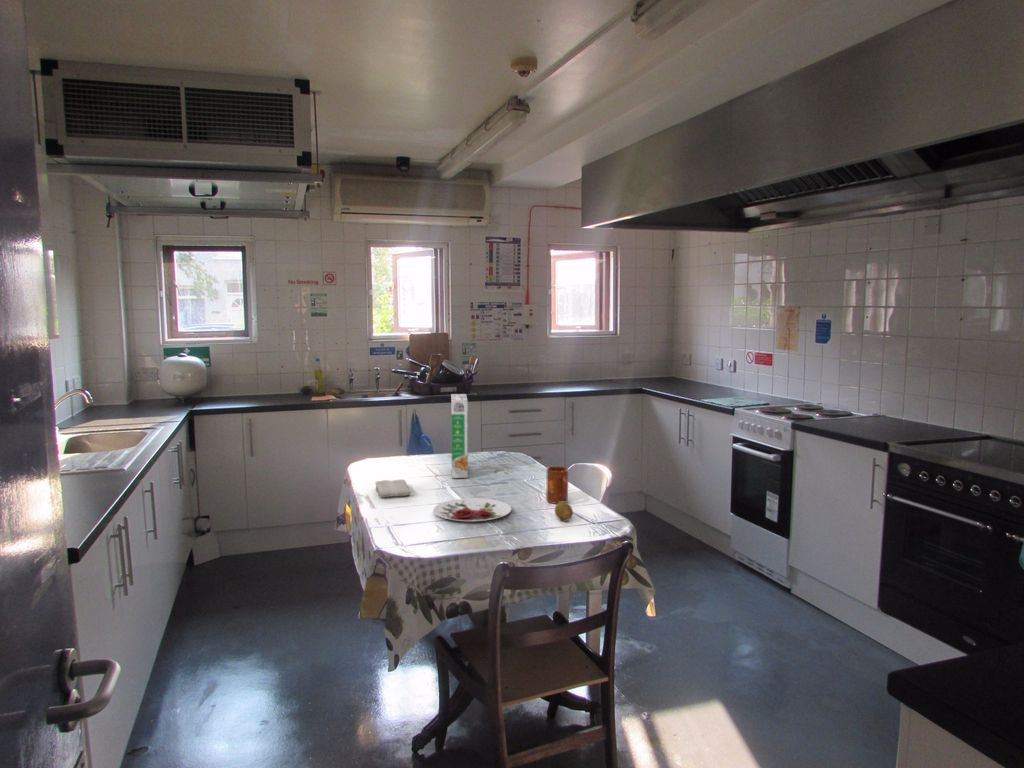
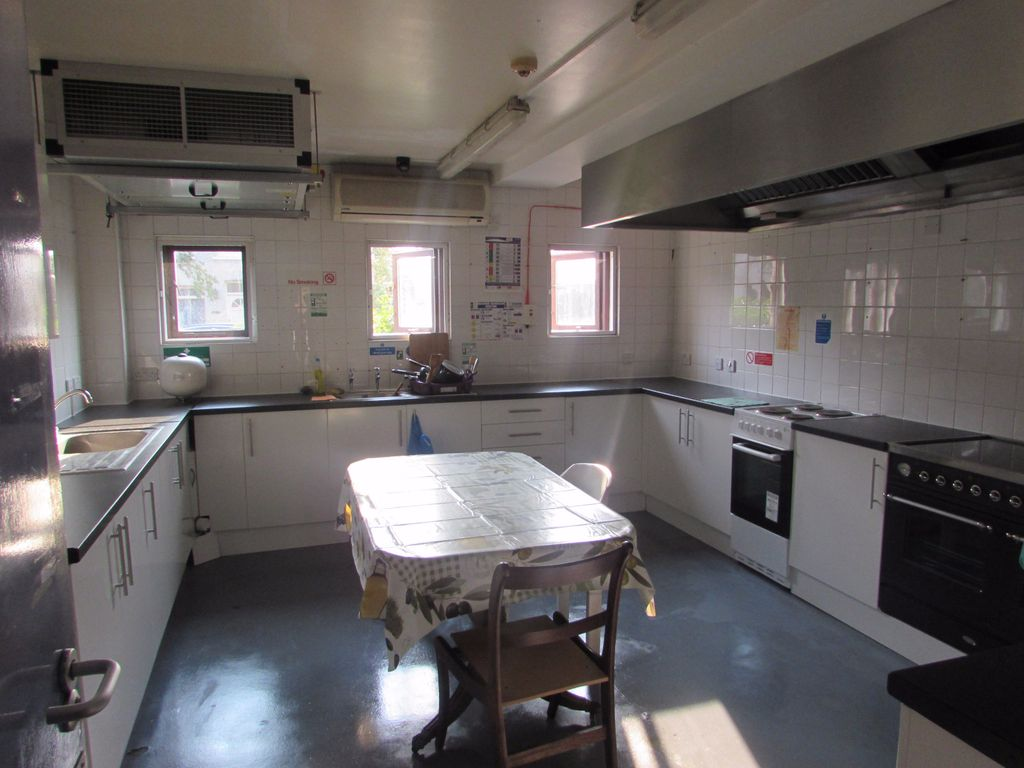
- washcloth (392, 487)
- plate (472, 508)
- fruit (563, 511)
- cereal box (459, 434)
- mug (559, 486)
